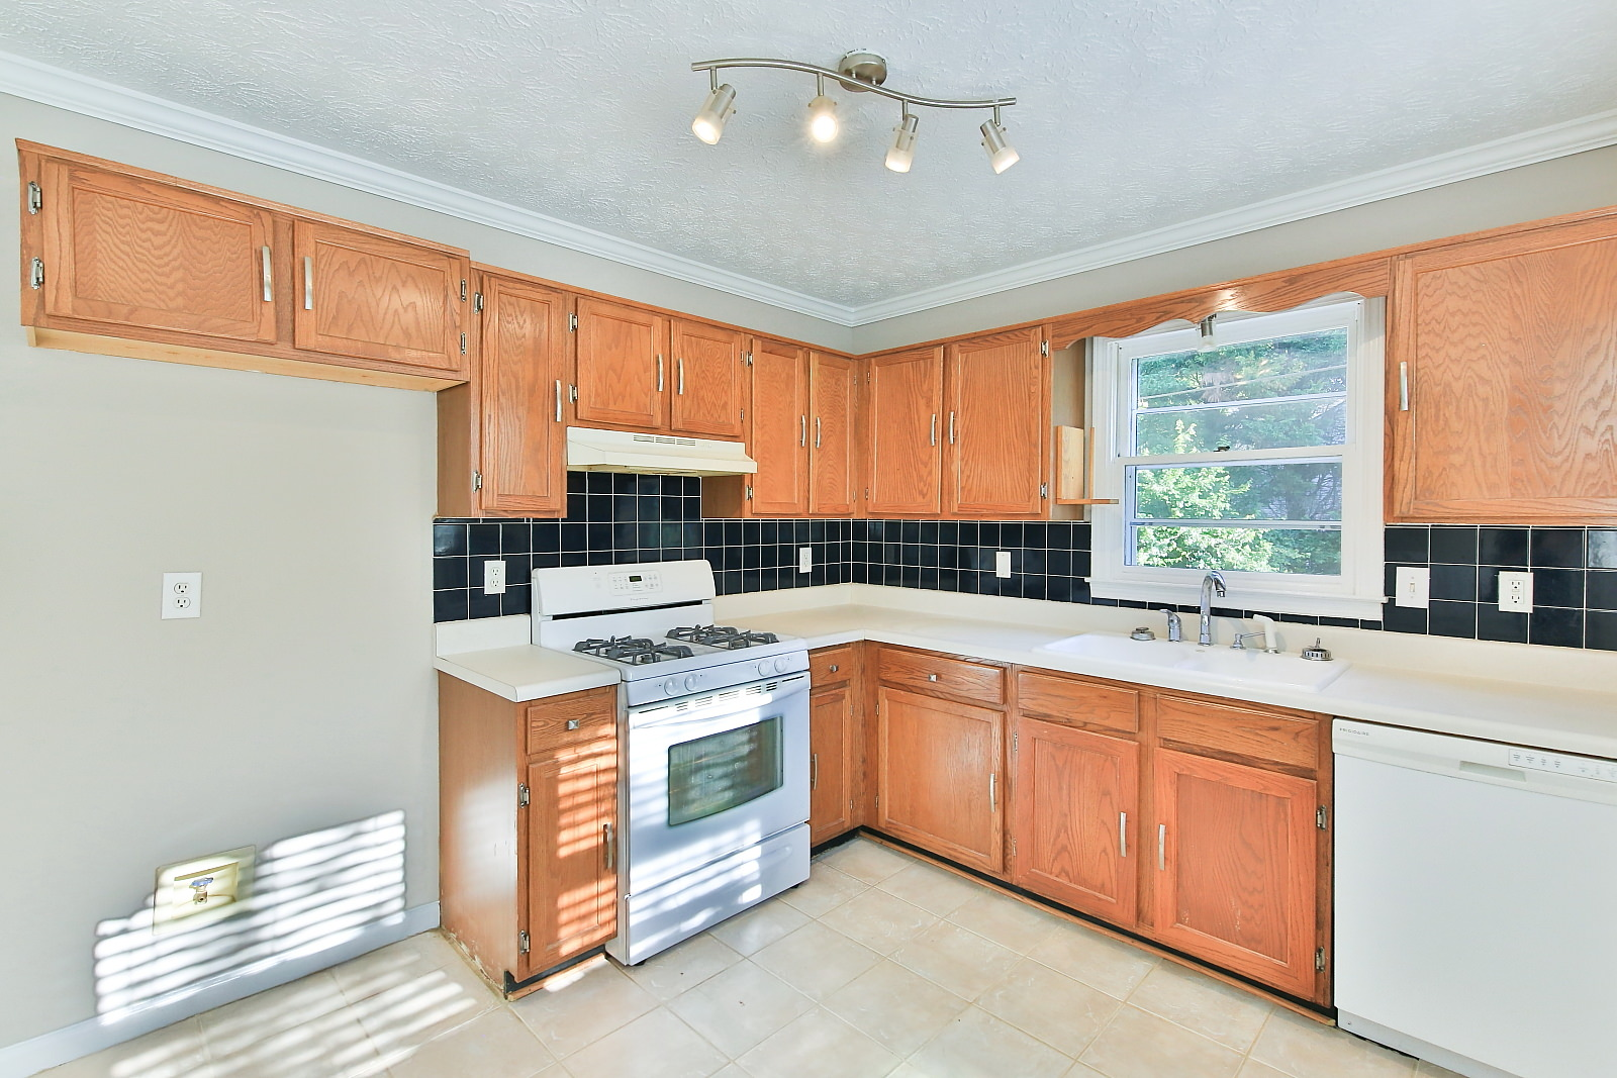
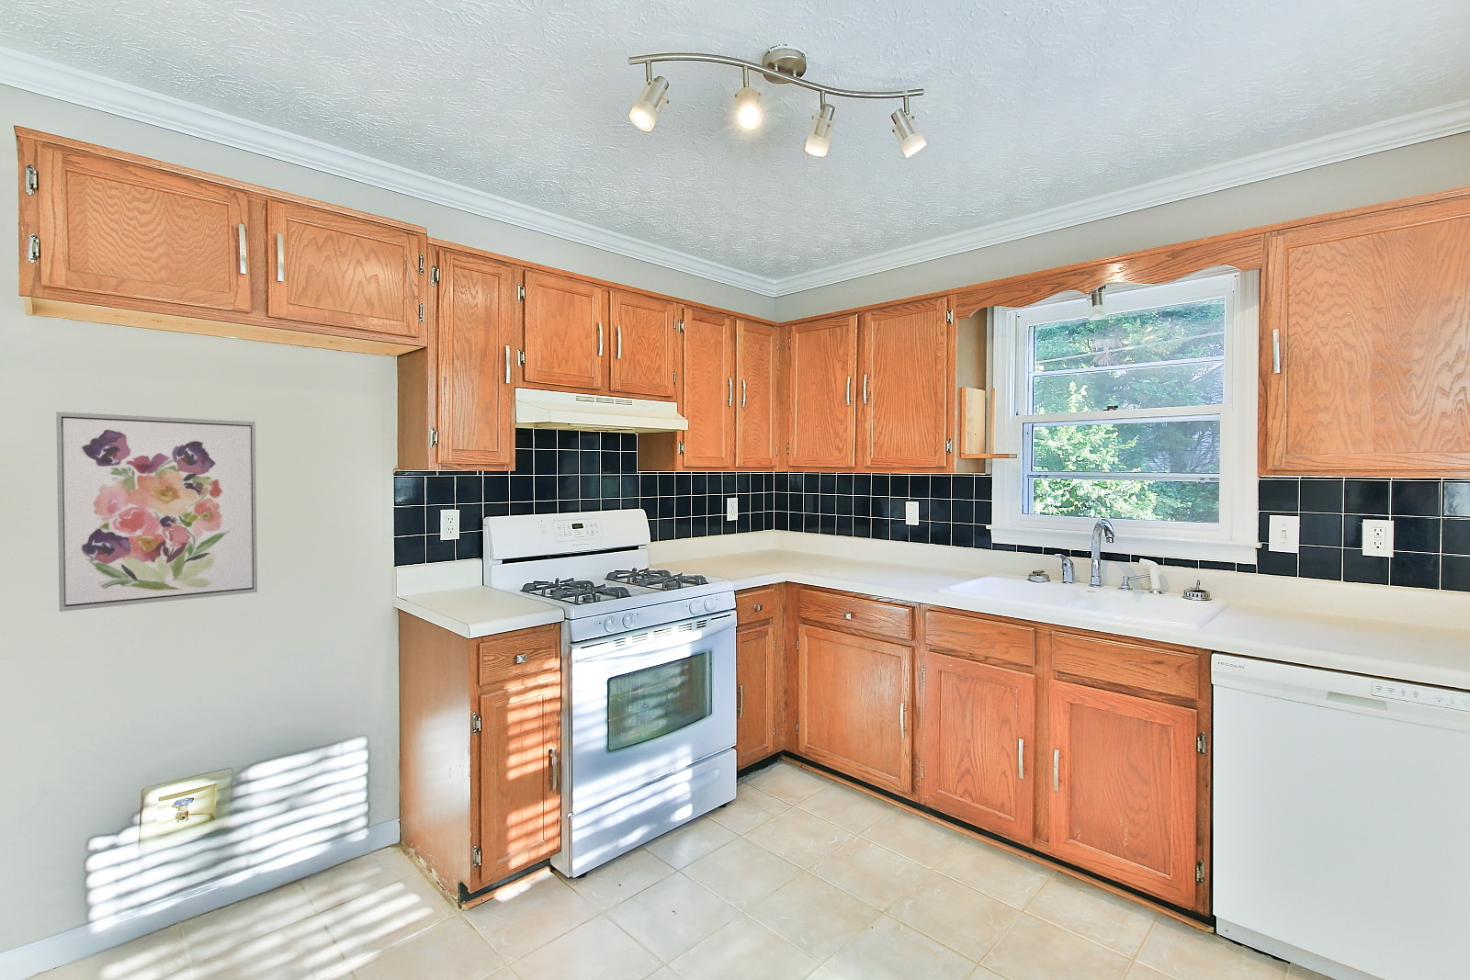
+ wall art (164, 509)
